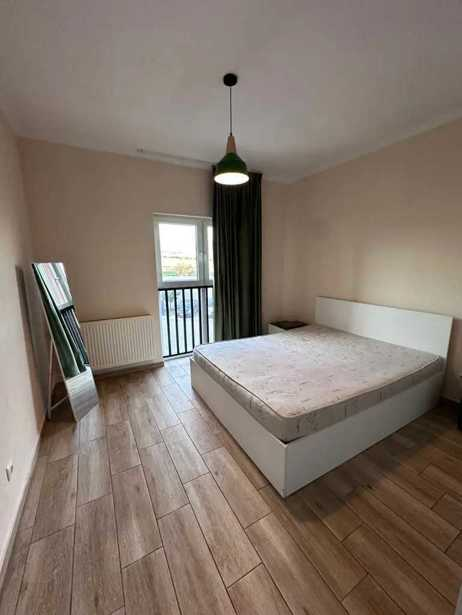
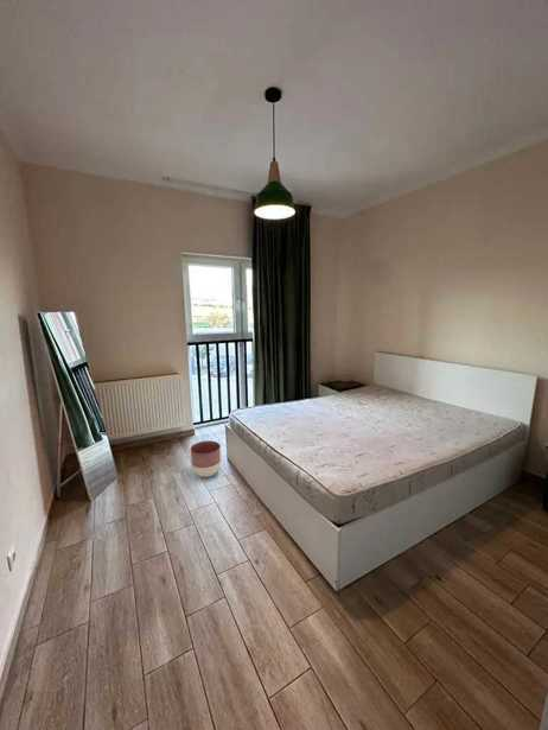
+ planter (205, 461)
